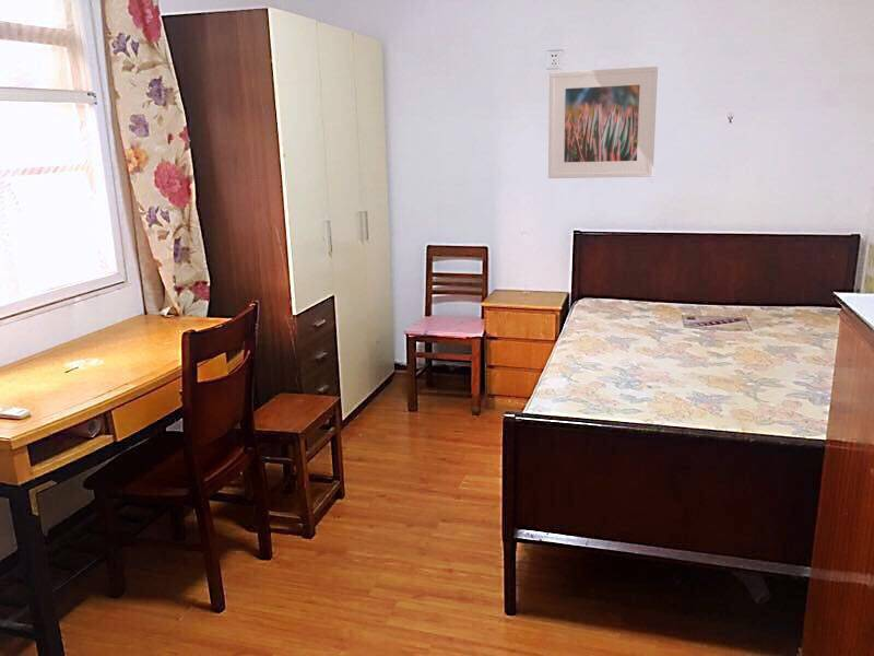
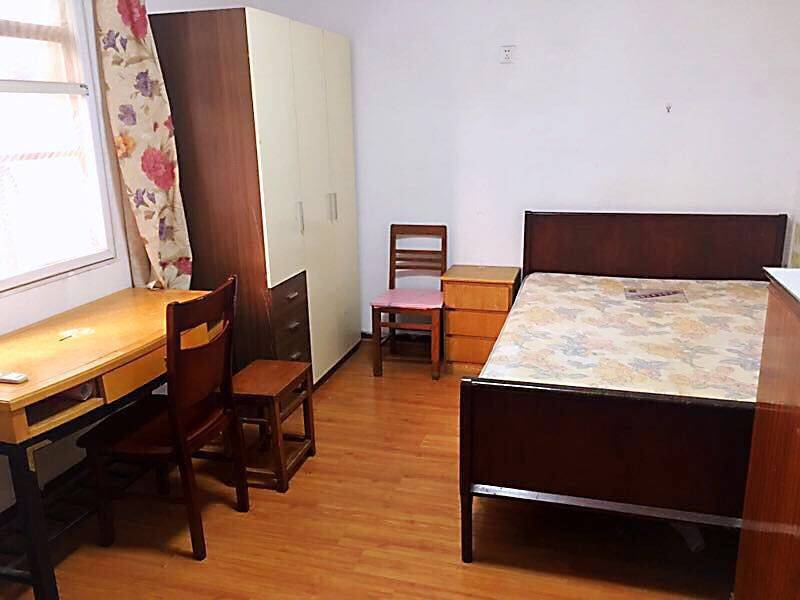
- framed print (601, 124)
